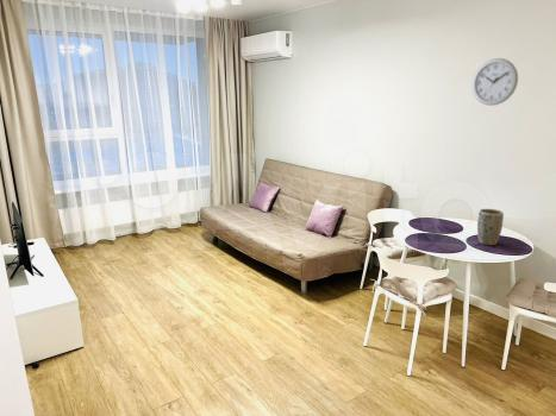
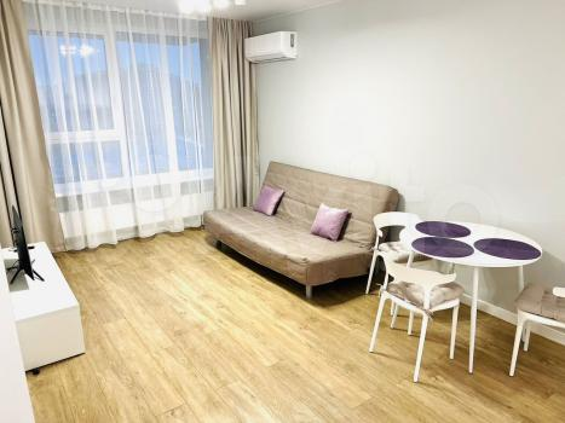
- plant pot (489, 227)
- wall clock (493, 82)
